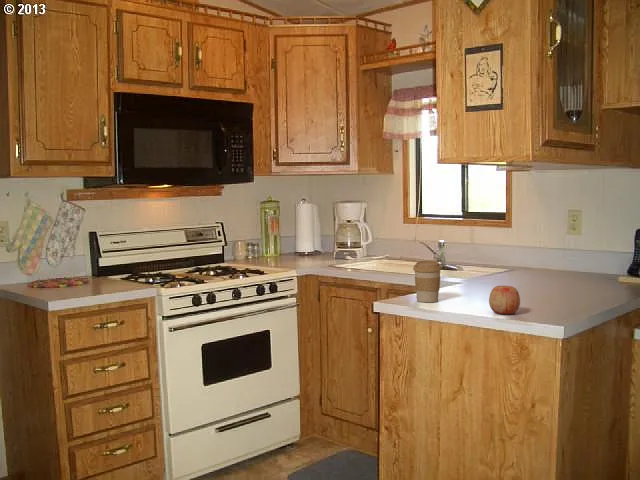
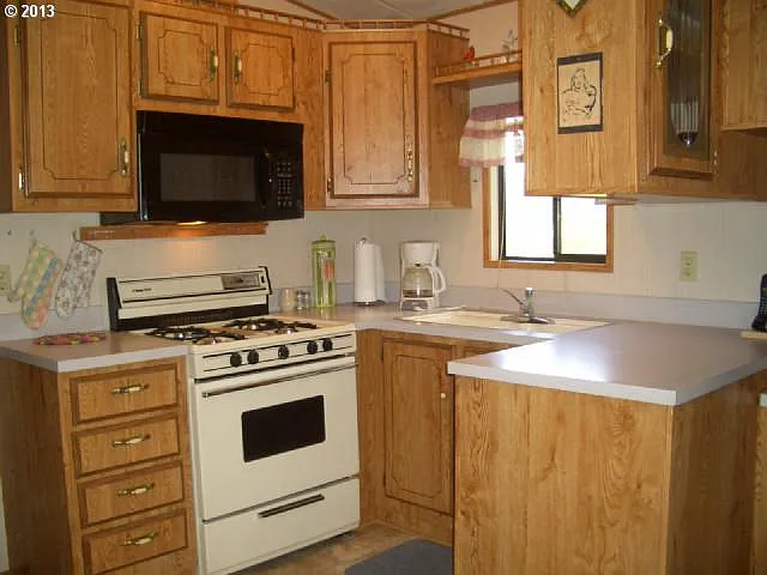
- apple (504, 299)
- coffee cup (427, 281)
